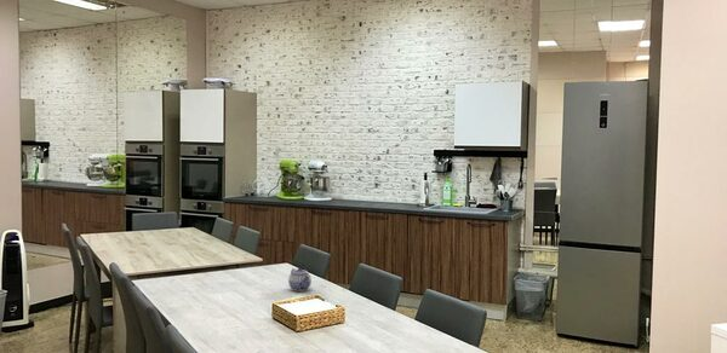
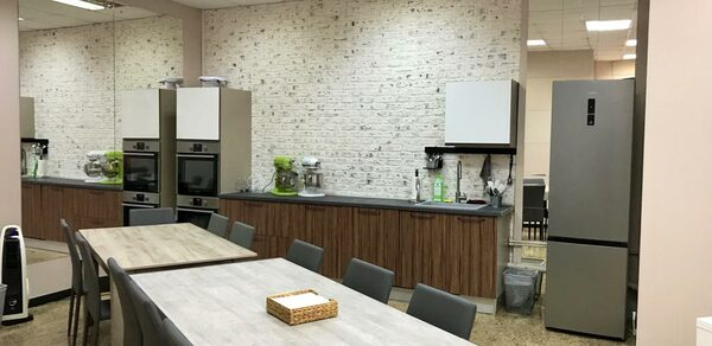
- teapot (299, 278)
